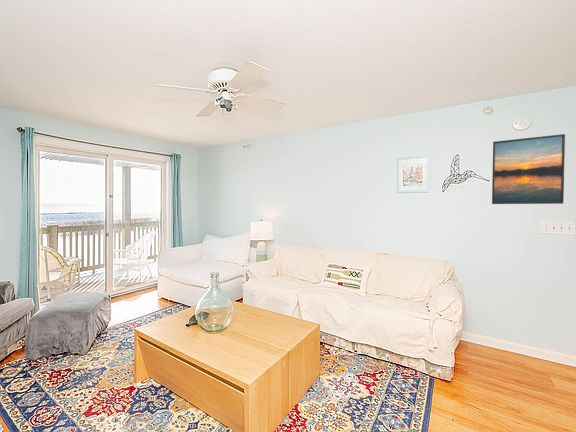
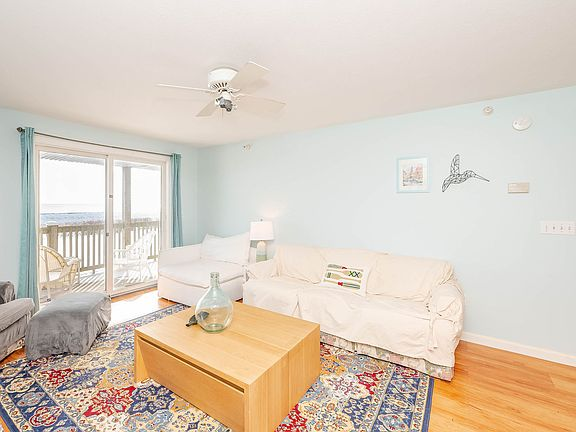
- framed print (526, 171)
